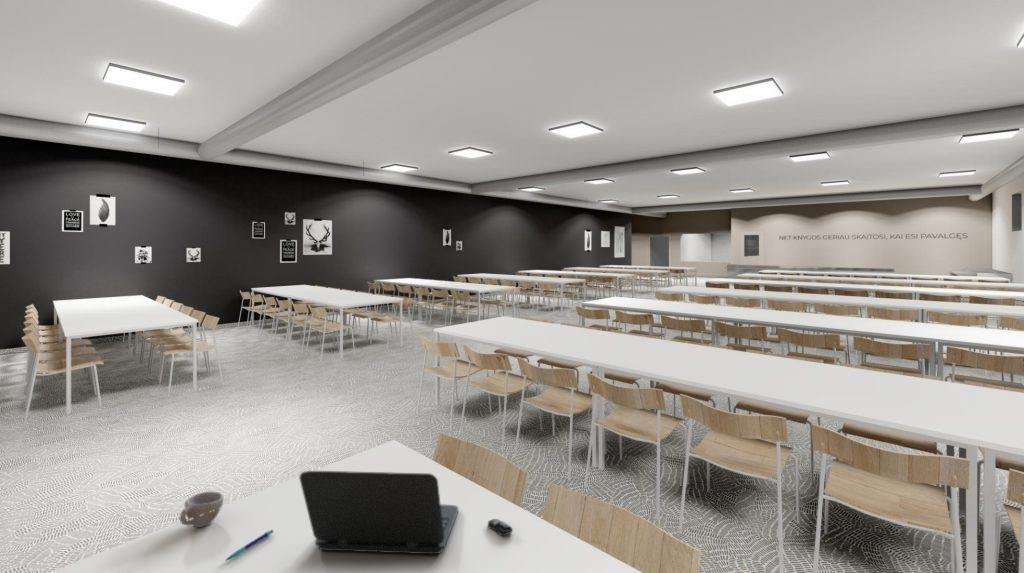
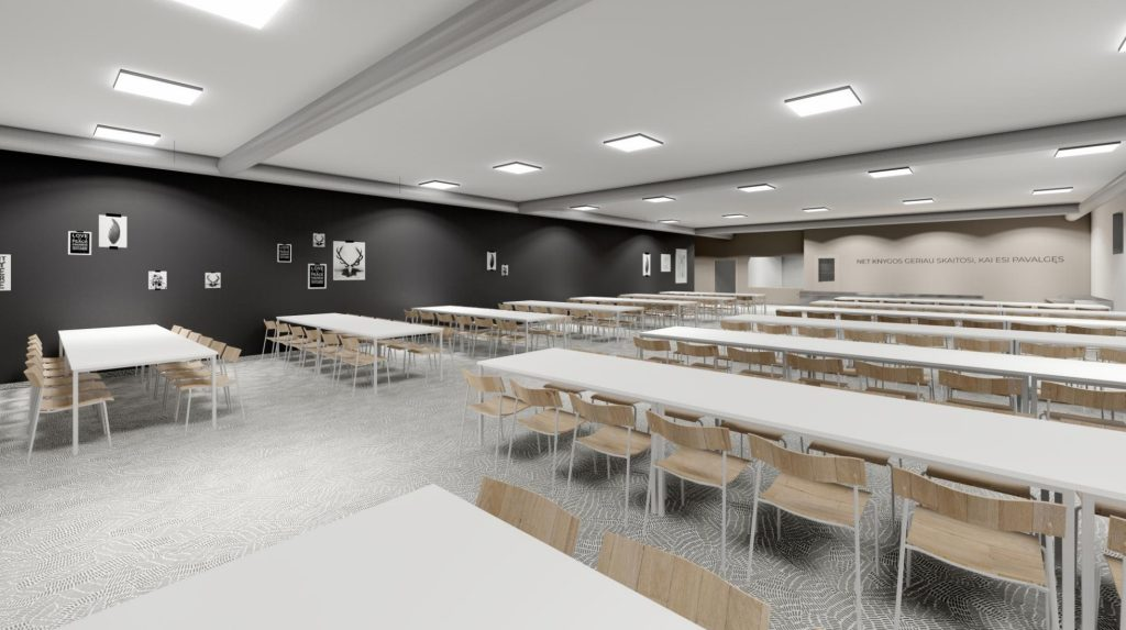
- pen (249, 544)
- computer mouse (504, 527)
- laptop (387, 494)
- cup (200, 513)
